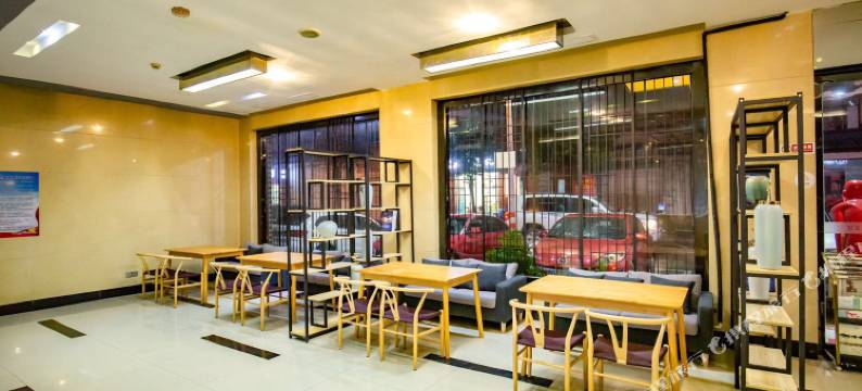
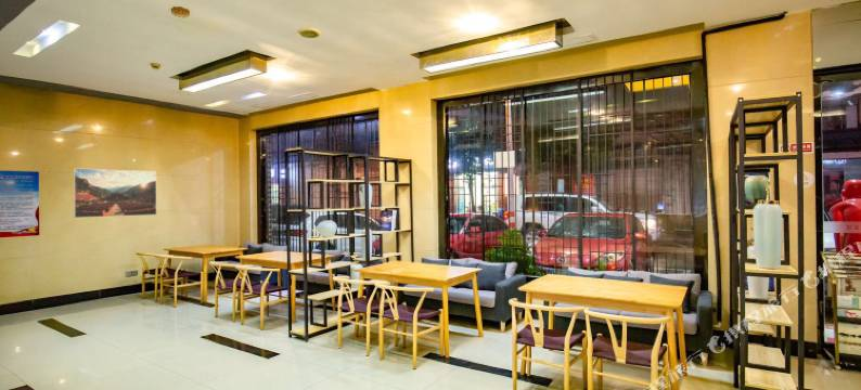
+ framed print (117, 193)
